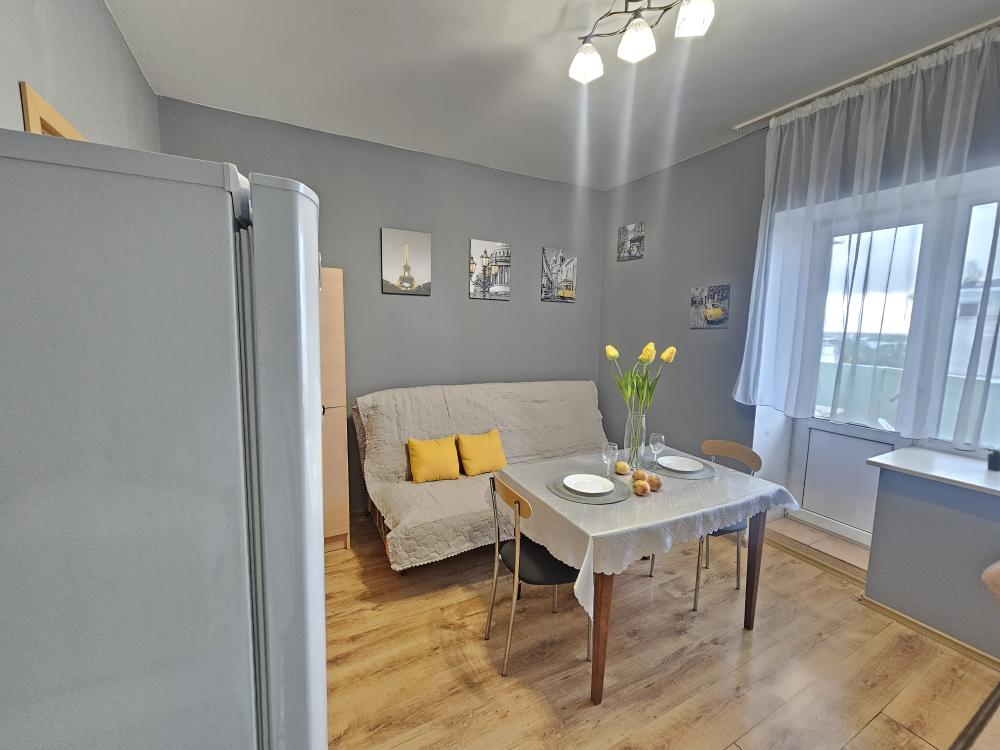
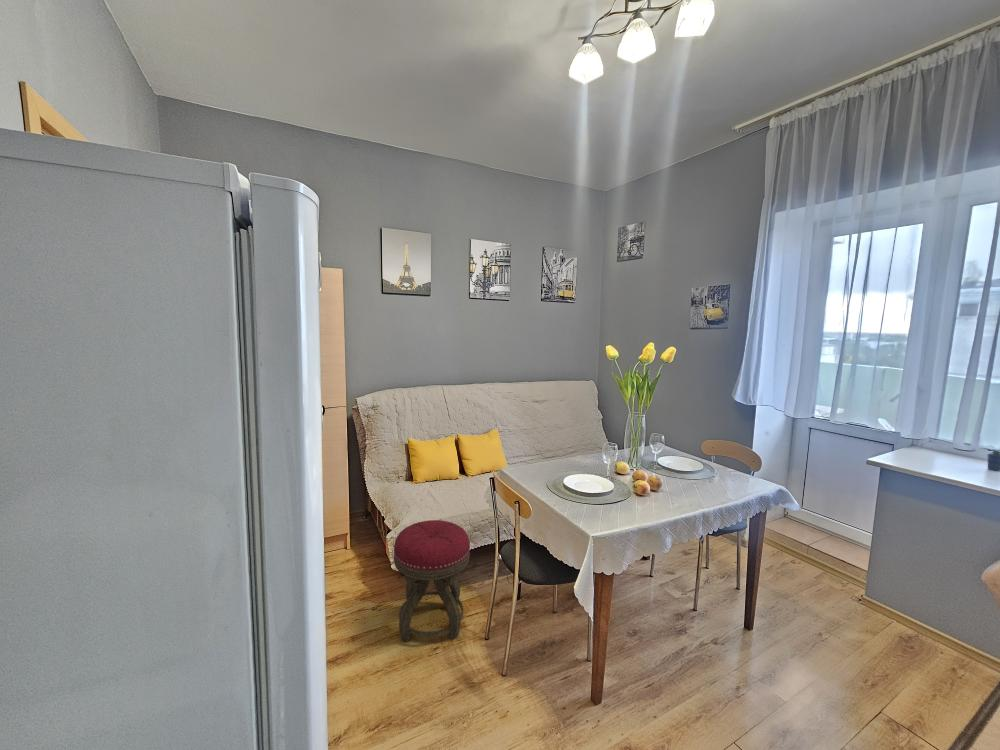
+ stool (432, 577)
